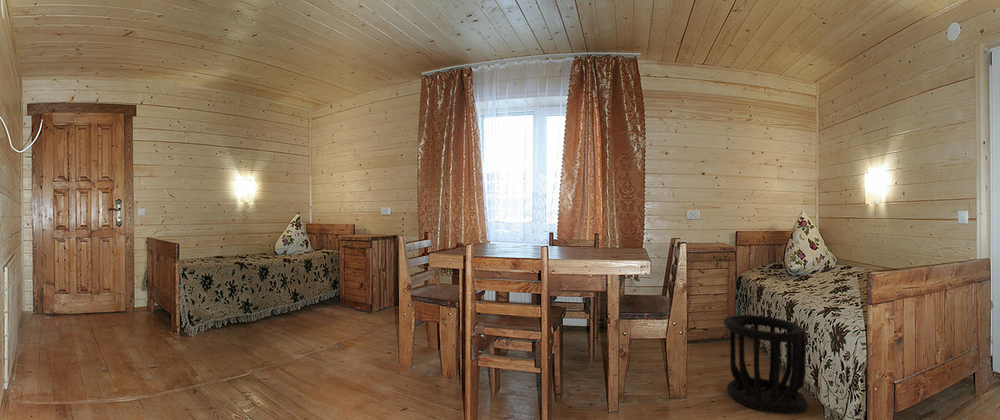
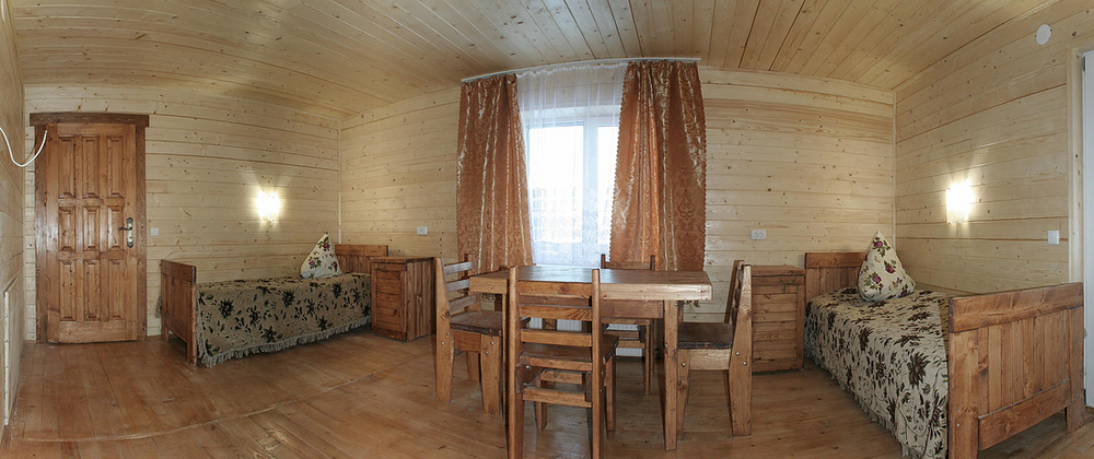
- wastebasket (758, 361)
